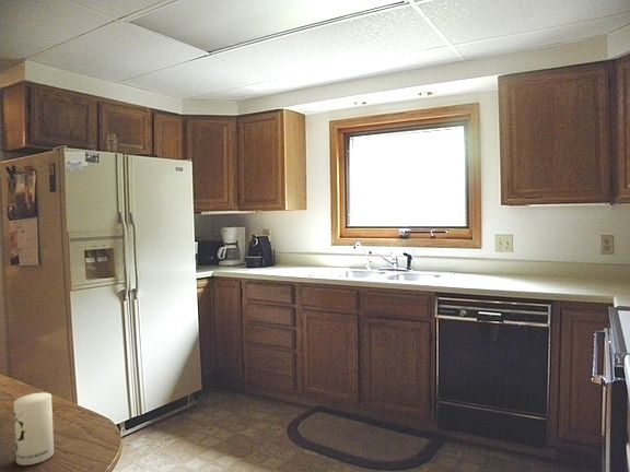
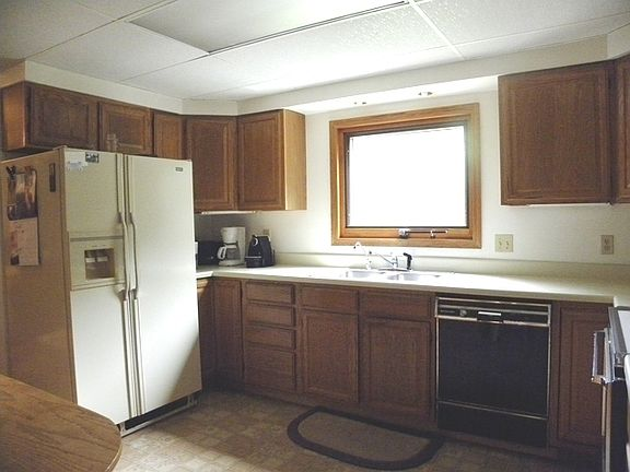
- candle (34, 427)
